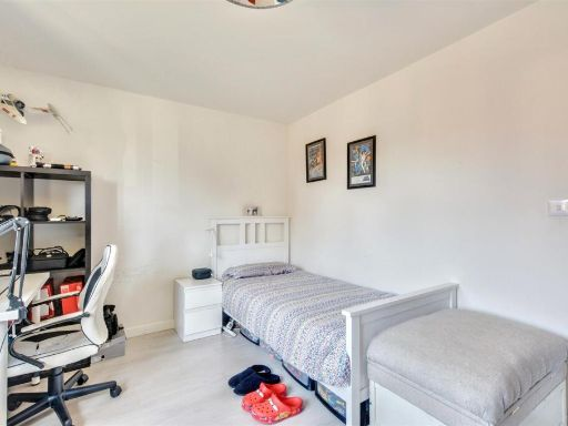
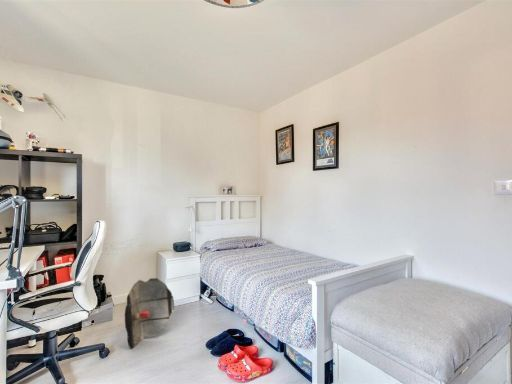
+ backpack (148, 311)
